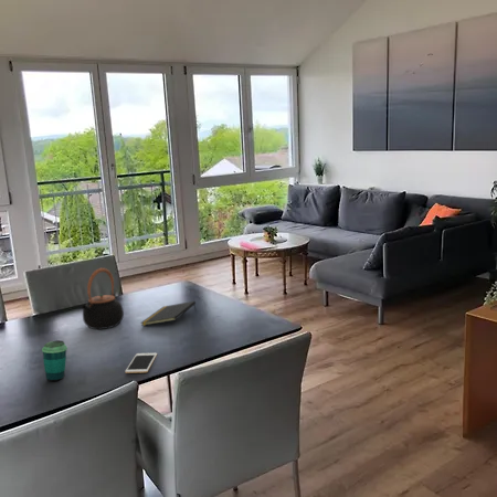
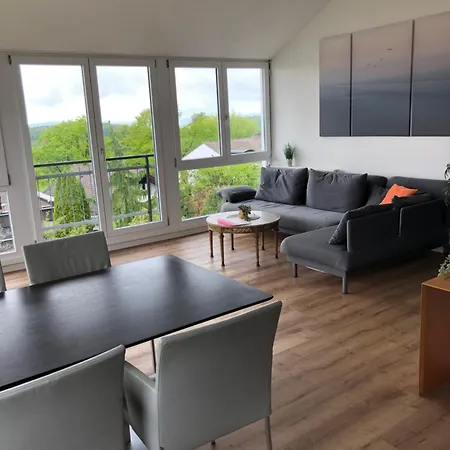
- notepad (169, 313)
- cup (55, 360)
- teapot (98, 297)
- cell phone (141, 362)
